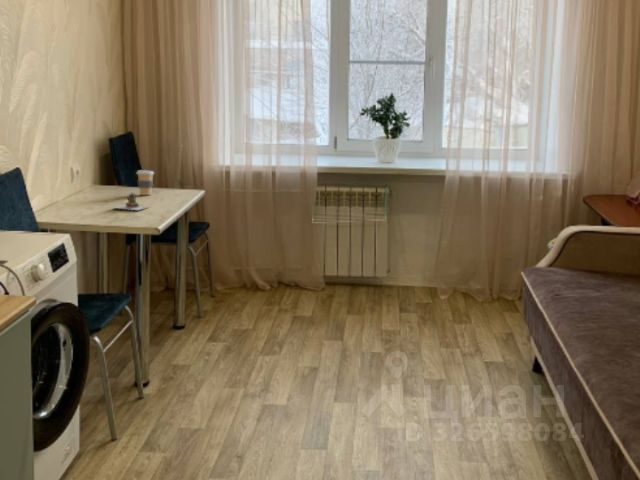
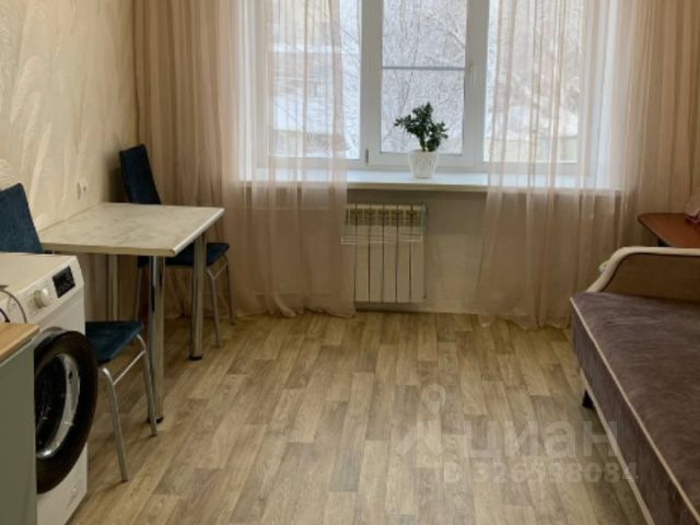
- teapot (132, 199)
- coffee cup (145, 182)
